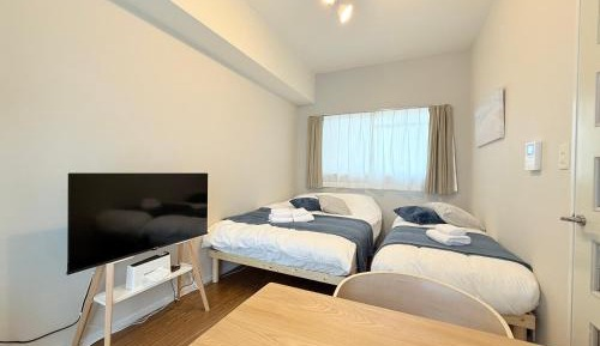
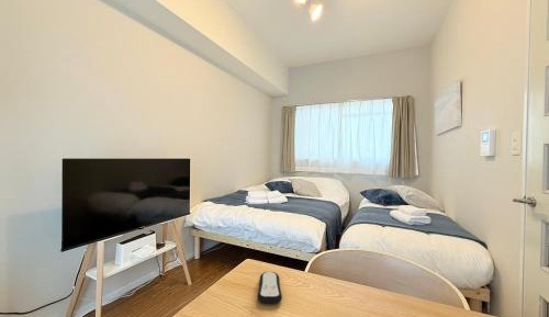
+ remote control (269, 285)
